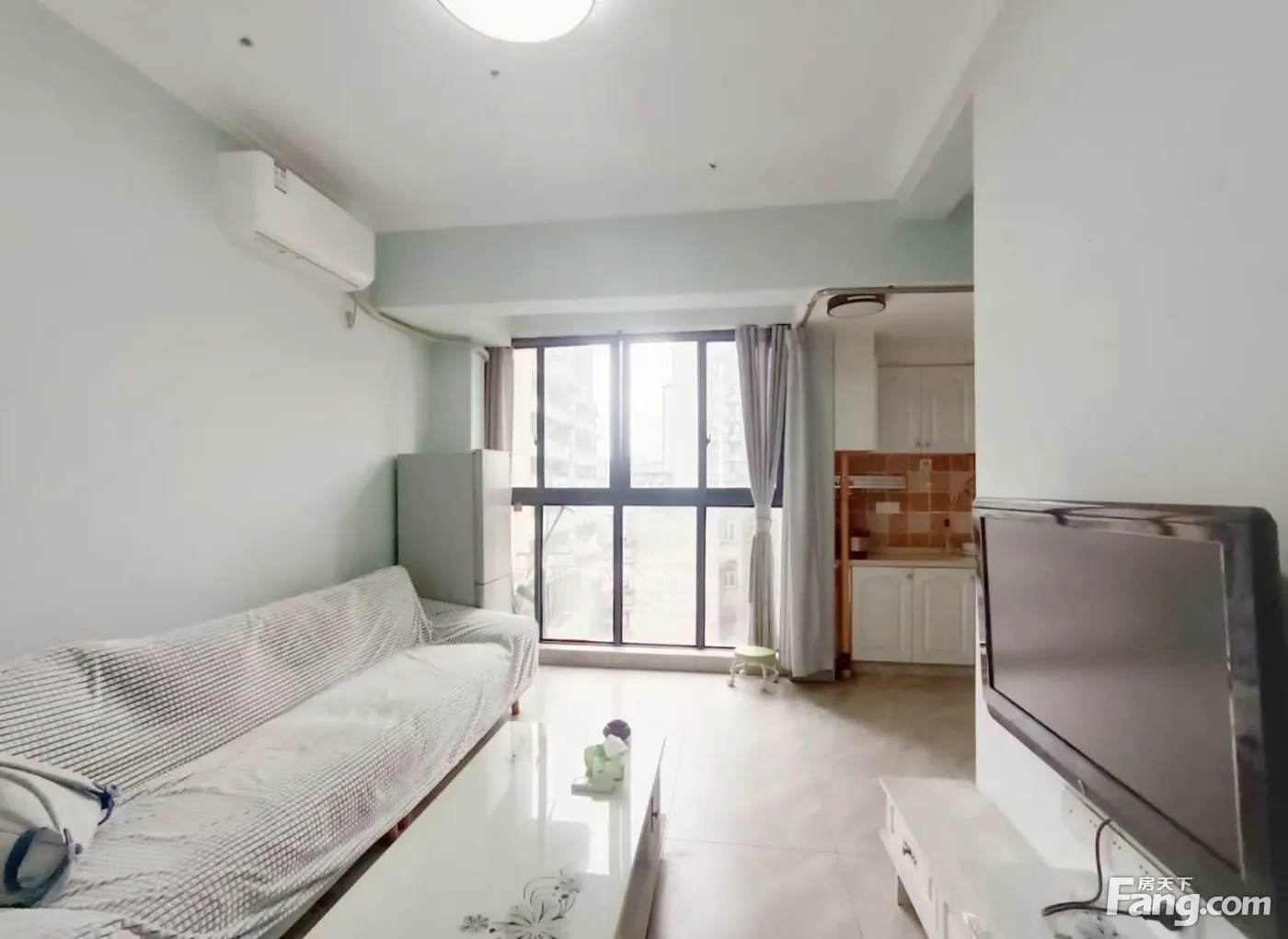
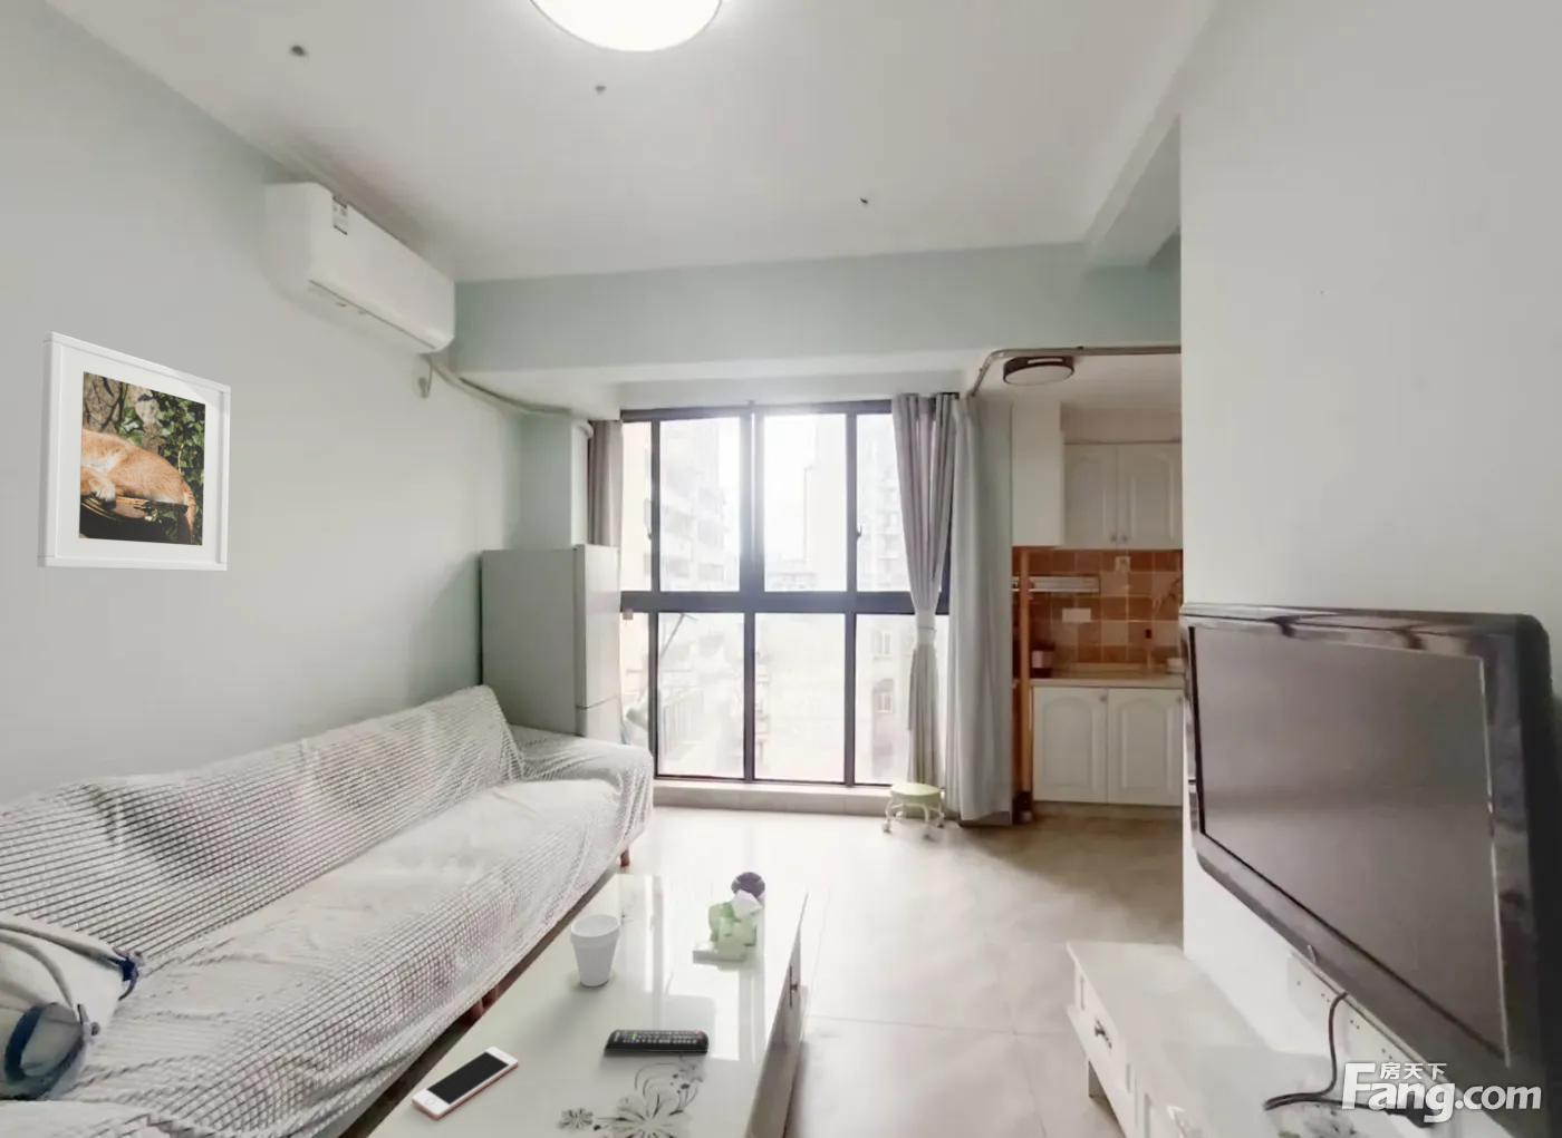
+ cell phone (467, 1080)
+ remote control (656, 1042)
+ cup (594, 950)
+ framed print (146, 465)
